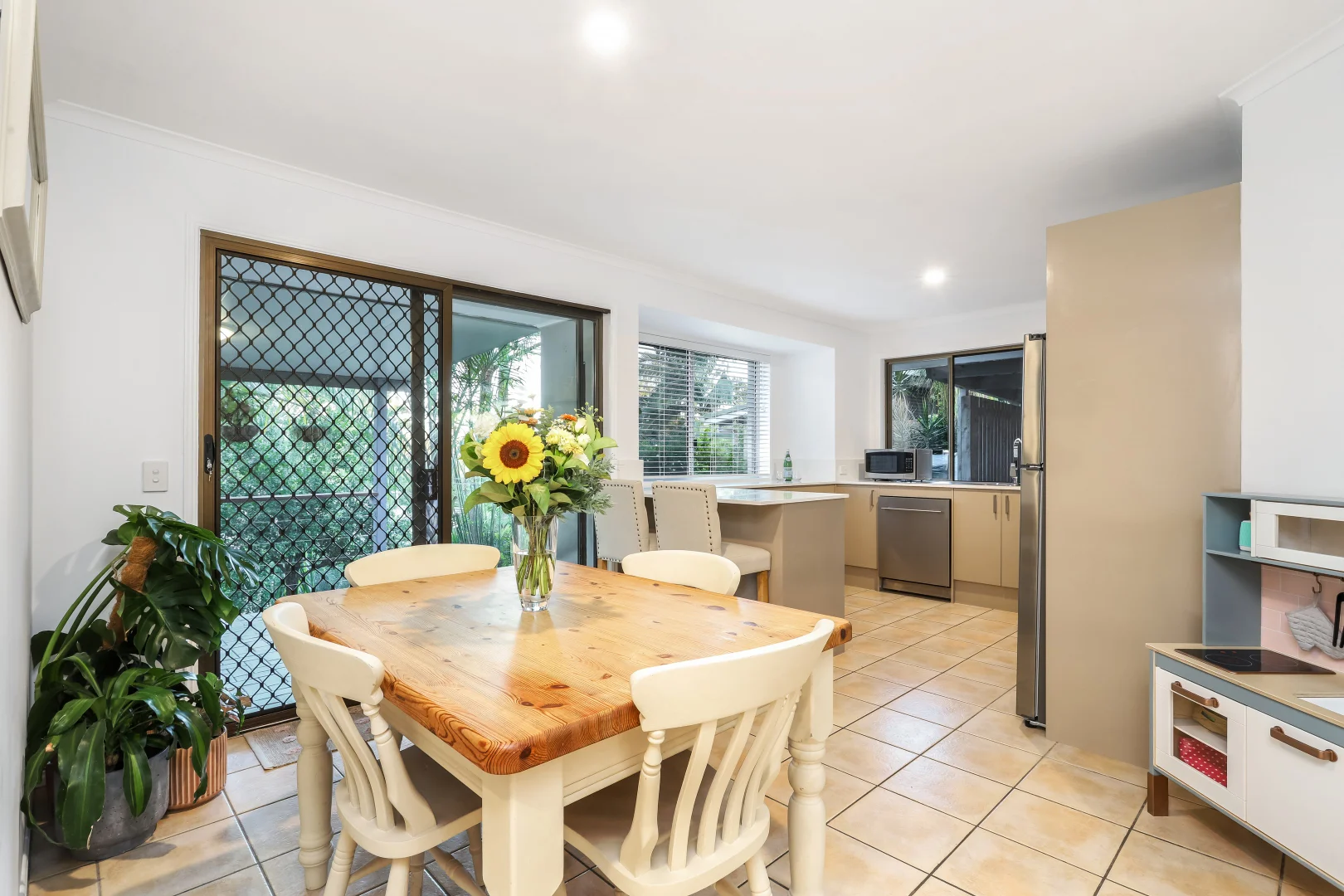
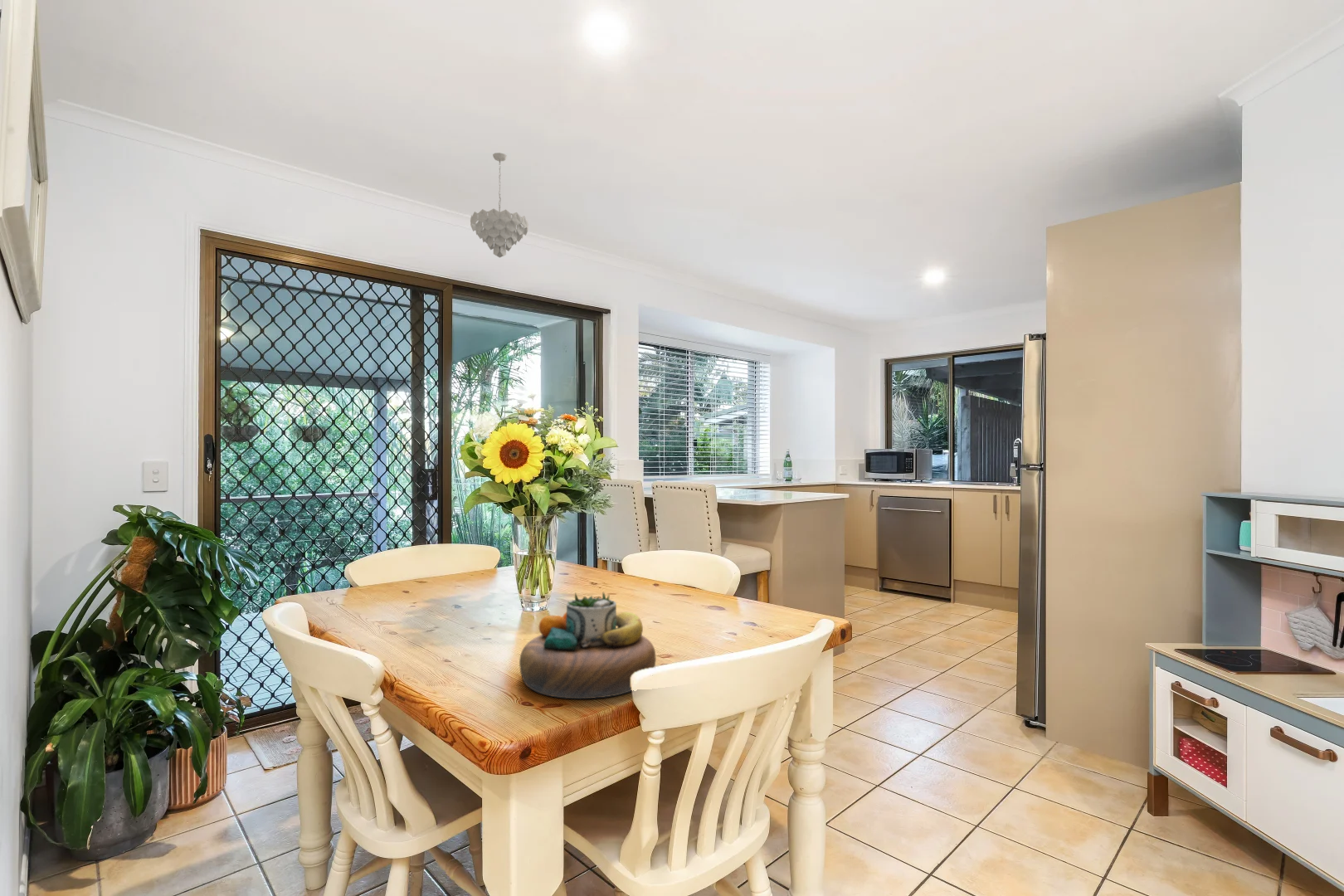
+ pendant light (499, 206)
+ decorative bowl (588, 634)
